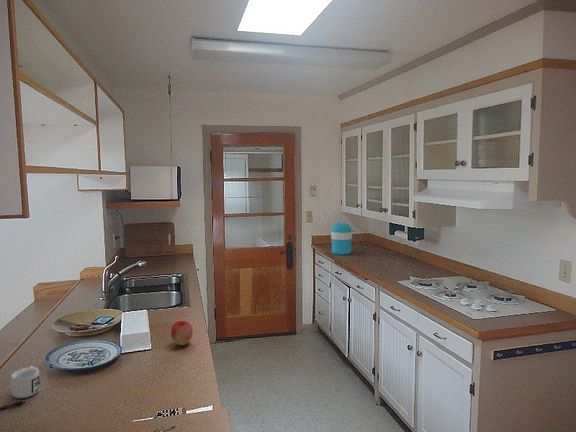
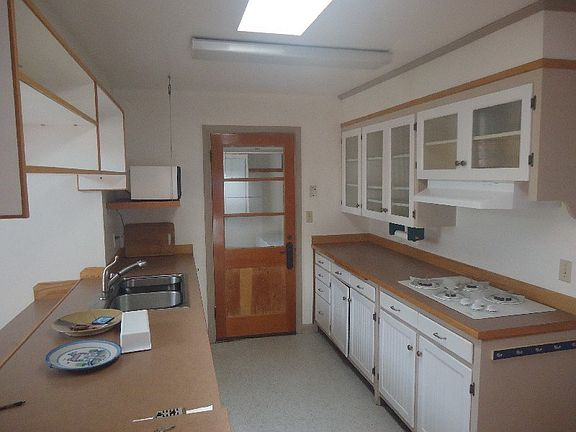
- coffee maker (341, 238)
- apple (182, 333)
- mug (27, 380)
